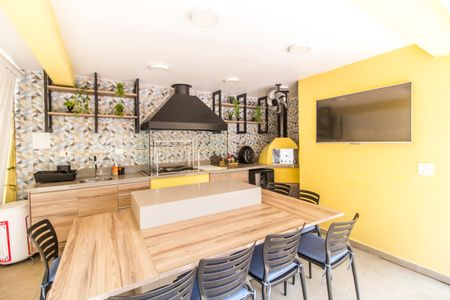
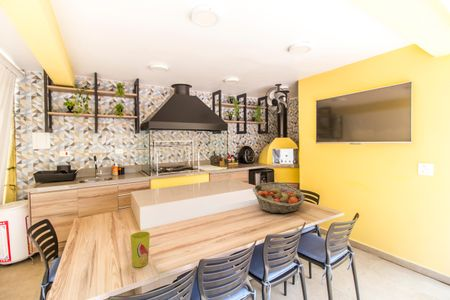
+ fruit basket (278, 196)
+ cup (140, 249)
